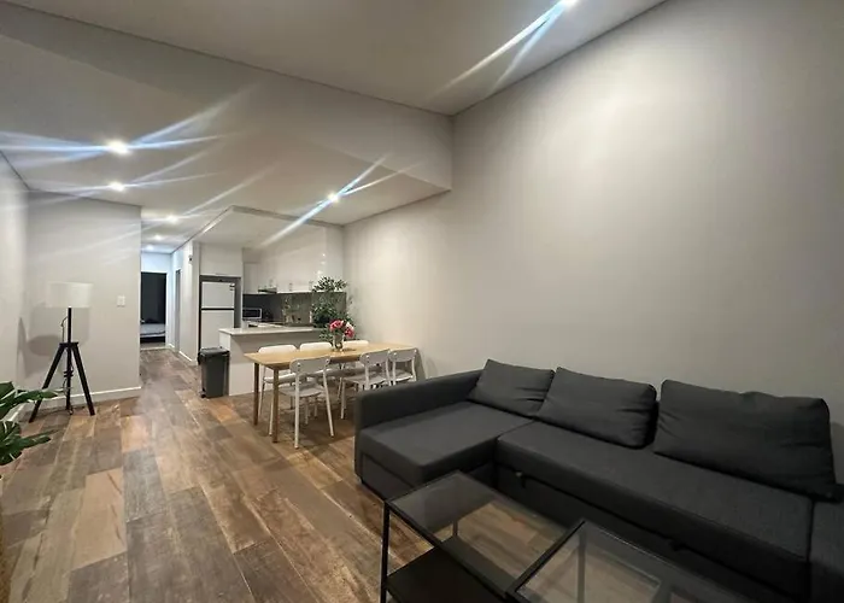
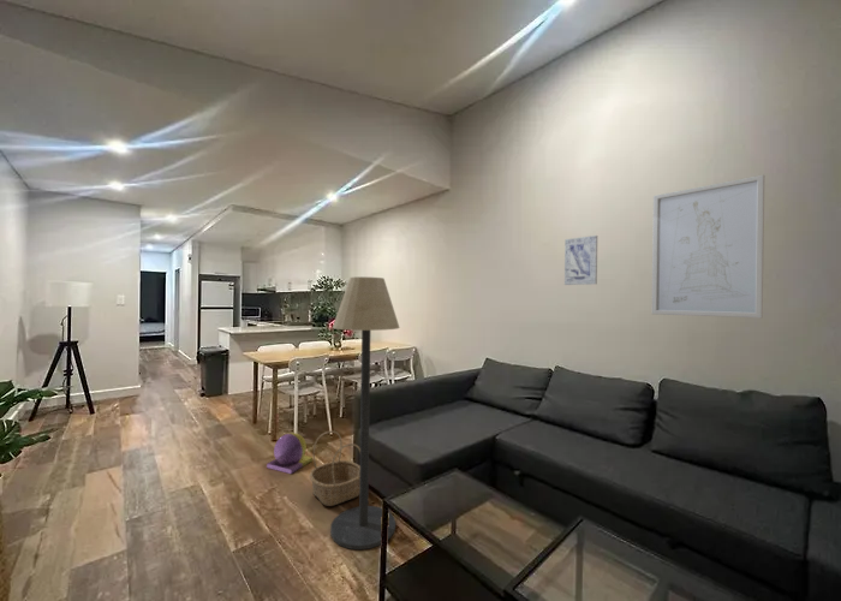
+ ball (290, 448)
+ wall art (580, 261)
+ floor lamp (364, 403)
+ wall art (703, 251)
+ basket (336, 465)
